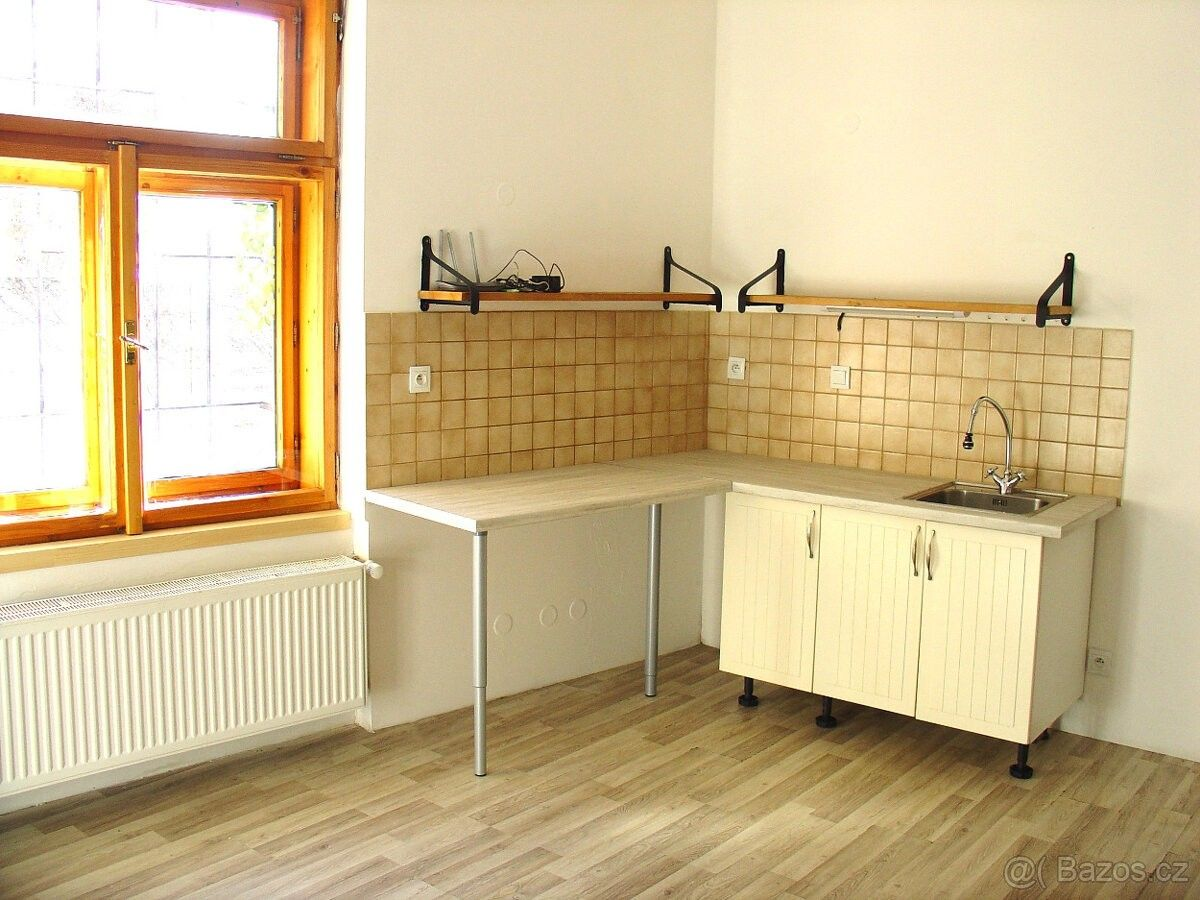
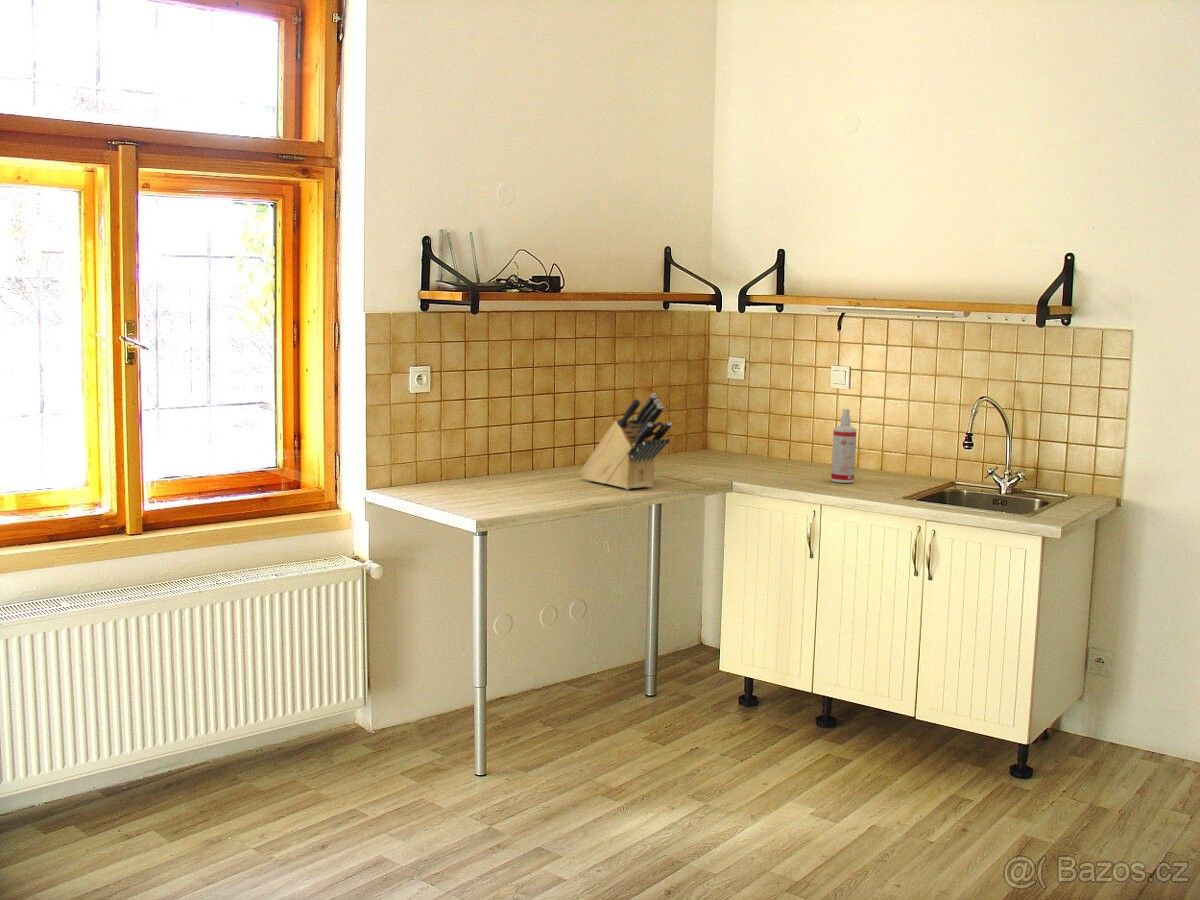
+ knife block (625, 438)
+ spray bottle (844, 445)
